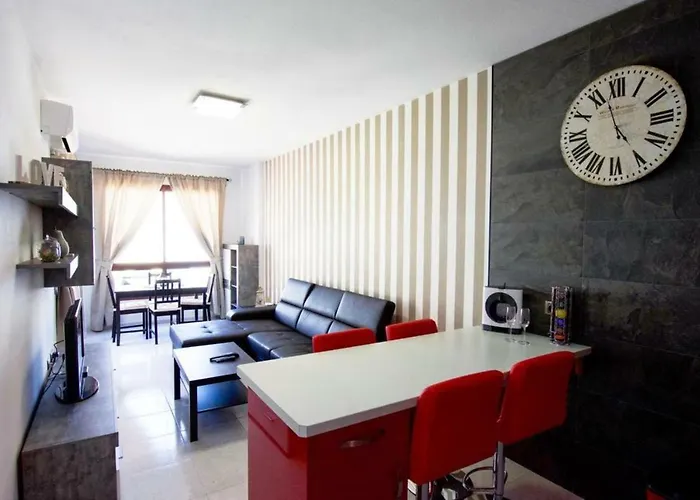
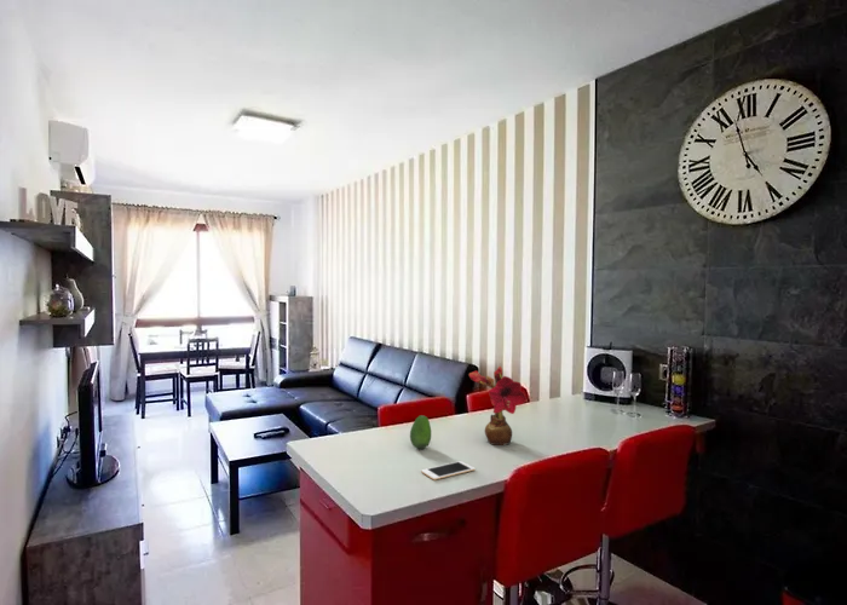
+ cell phone (448, 469)
+ fruit (420, 431)
+ flower (497, 407)
